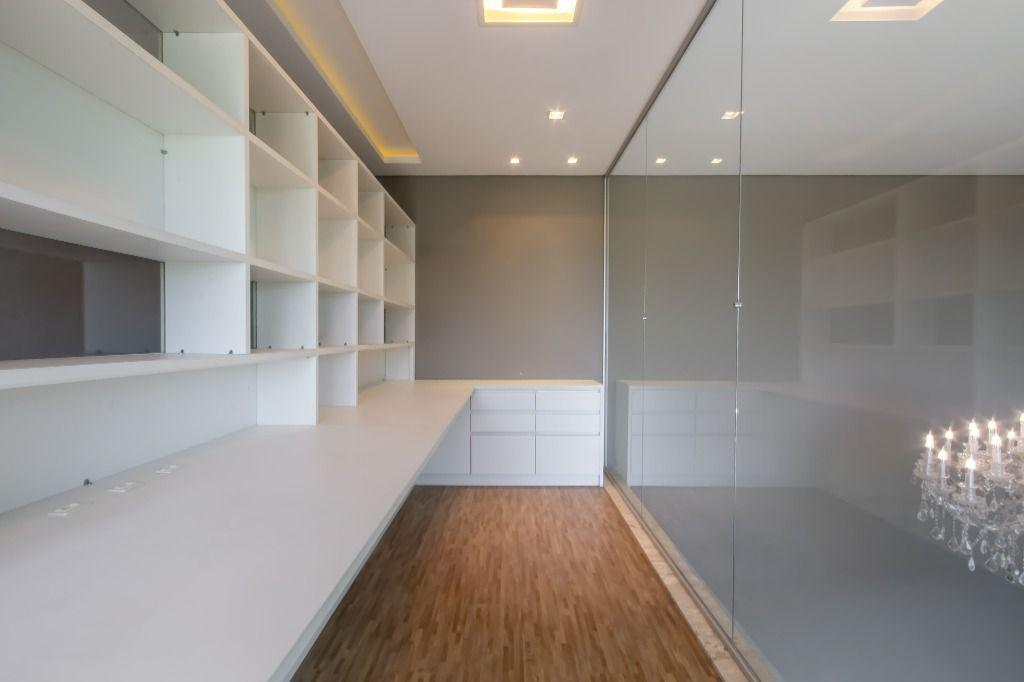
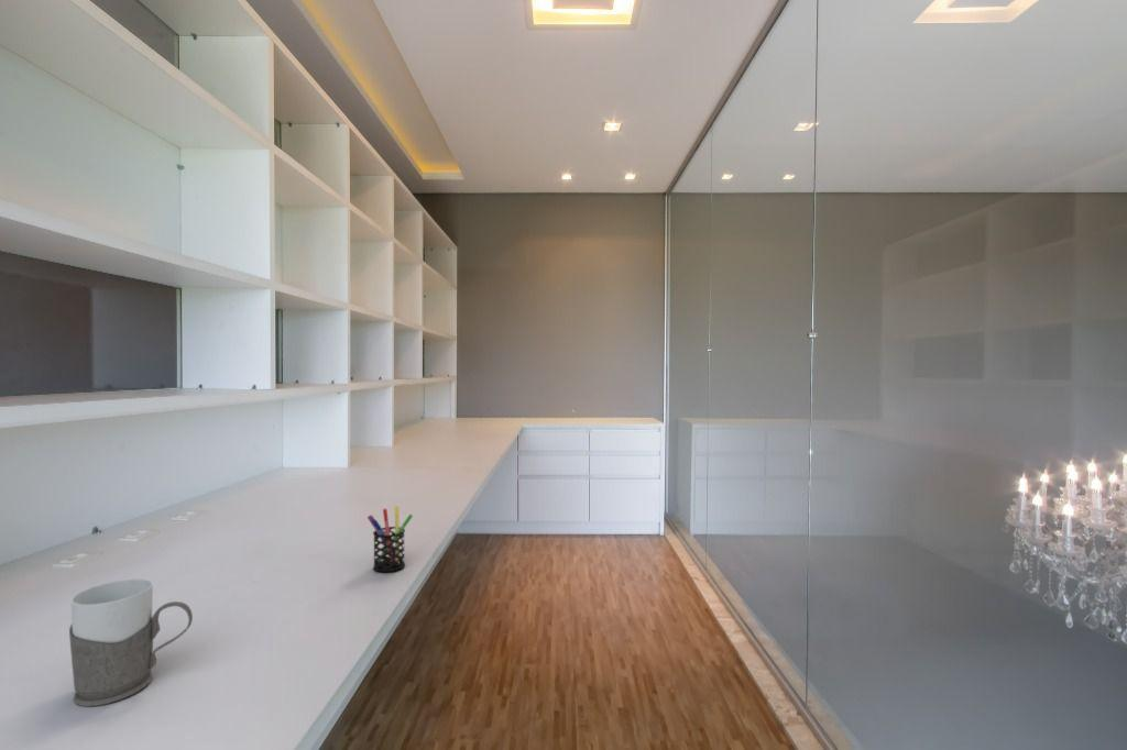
+ mug (134, 636)
+ pen holder (392, 536)
